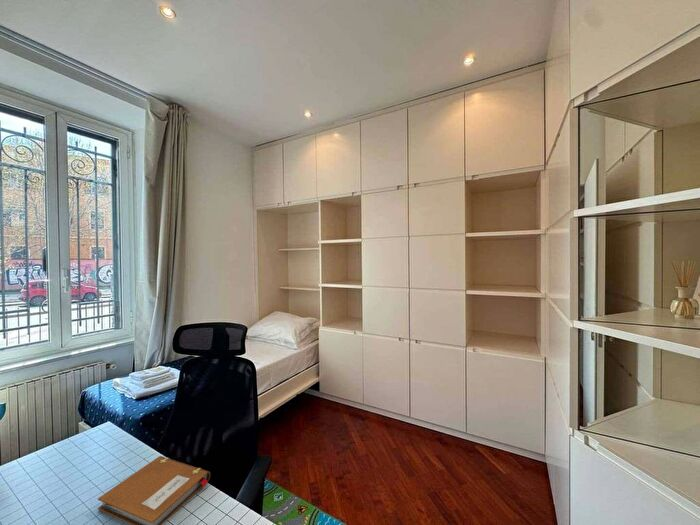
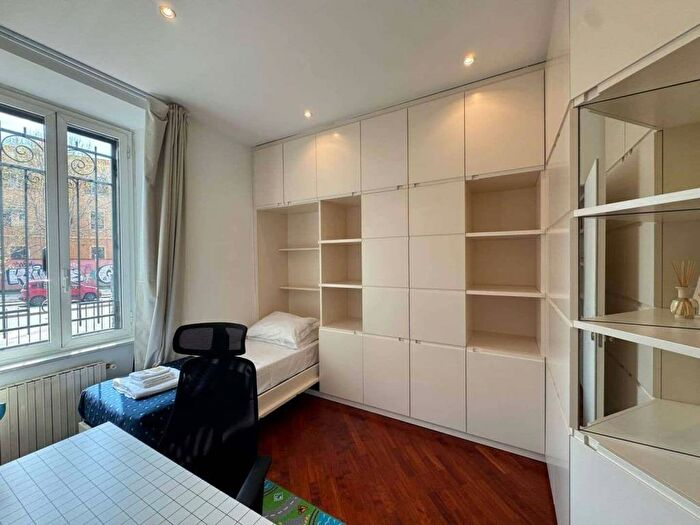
- notebook (159, 488)
